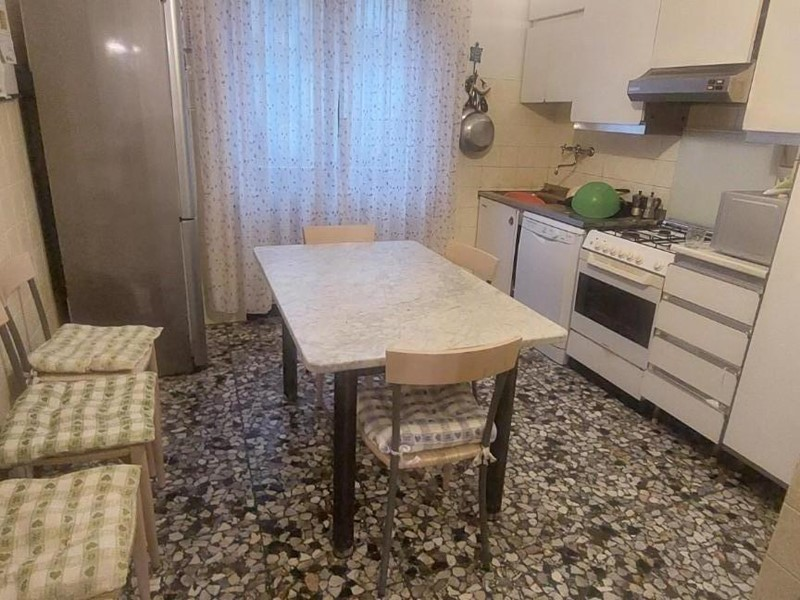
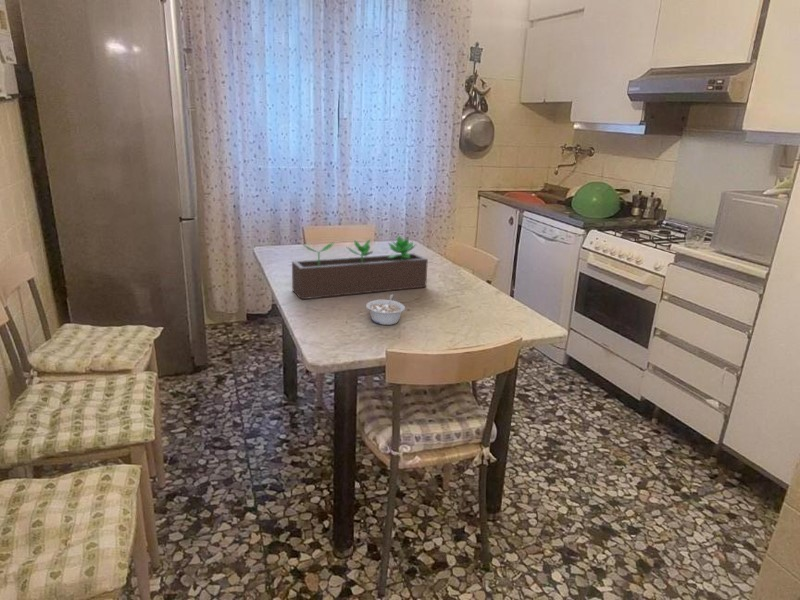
+ legume (384, 311)
+ succulent planter (361, 264)
